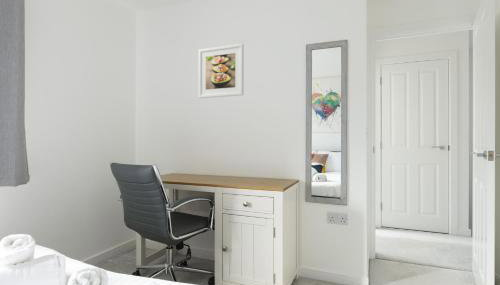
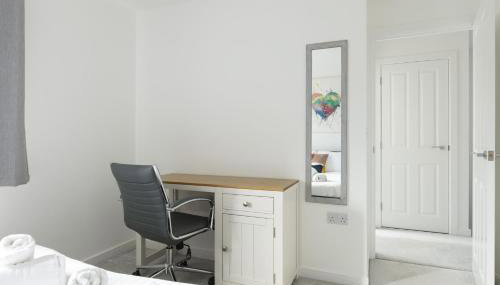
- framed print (220, 71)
